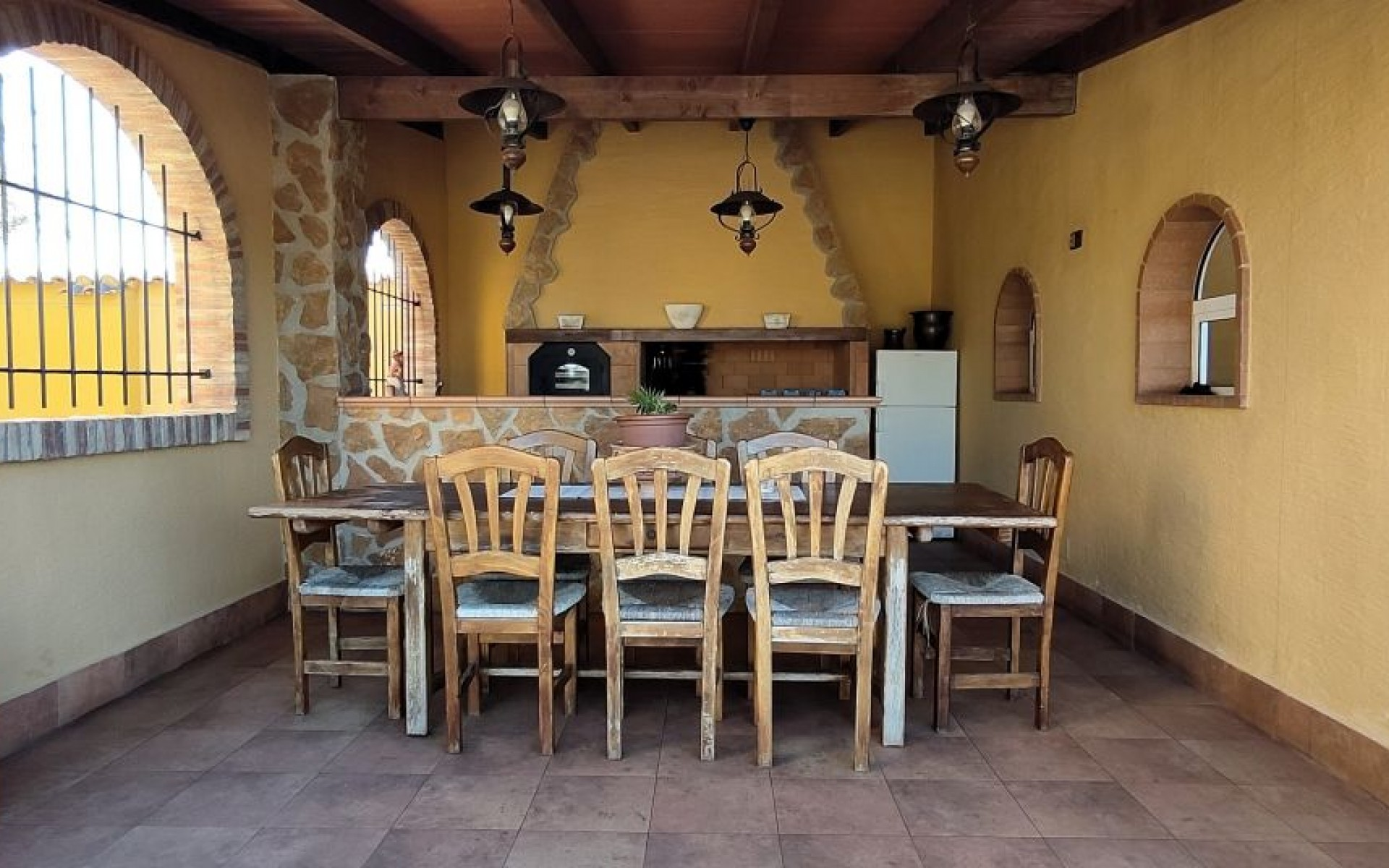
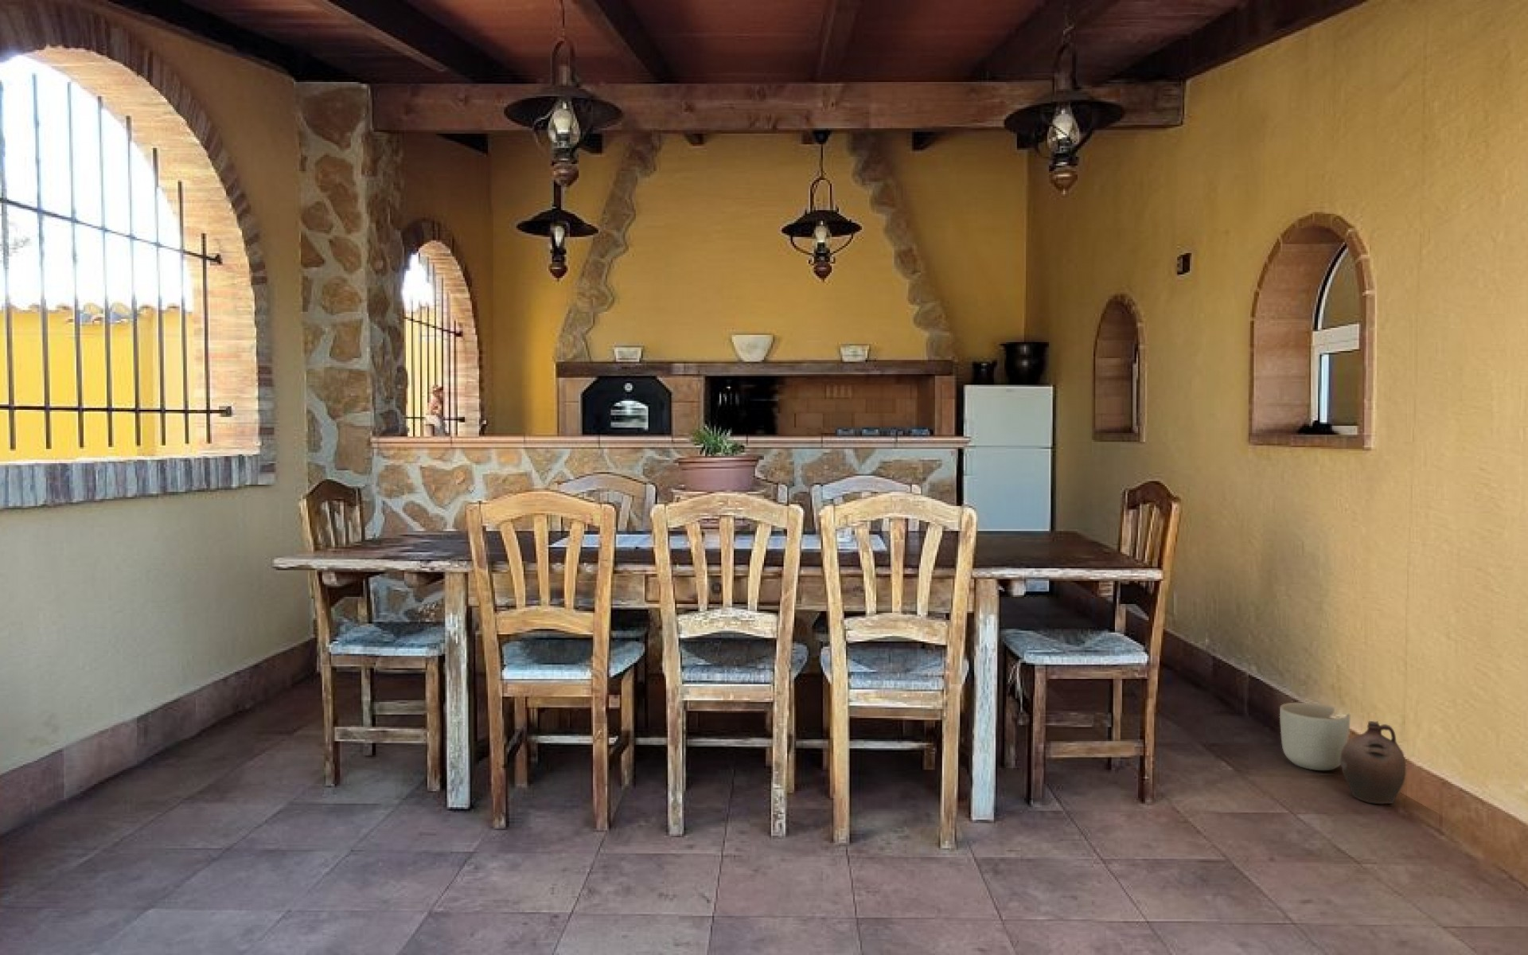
+ planter (1313, 738)
+ ceramic jug (1374, 759)
